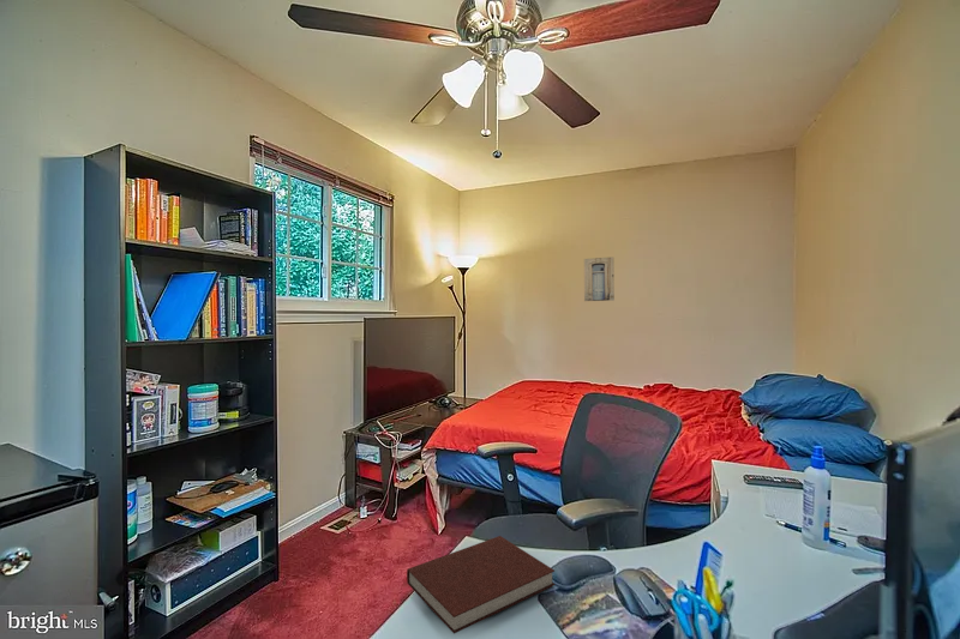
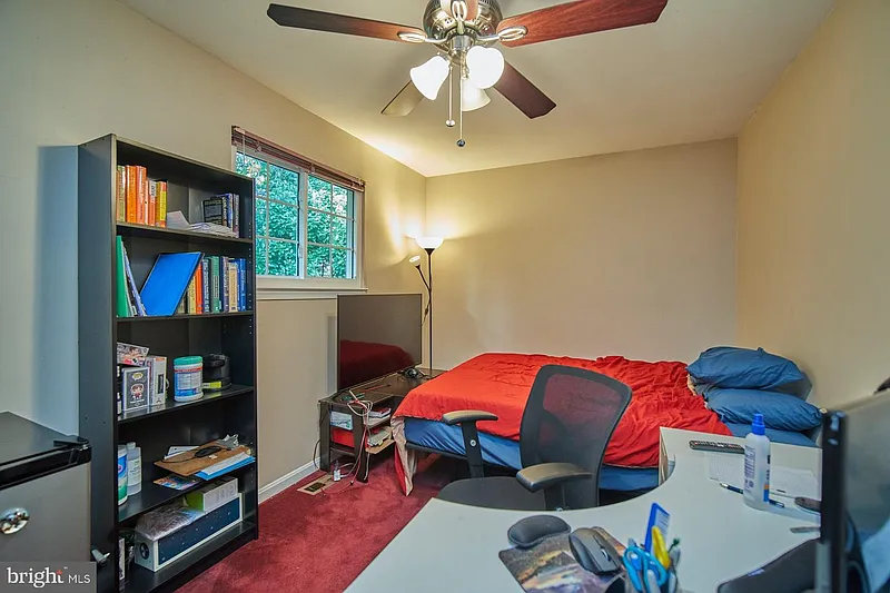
- notebook (480, 577)
- wall art (599, 279)
